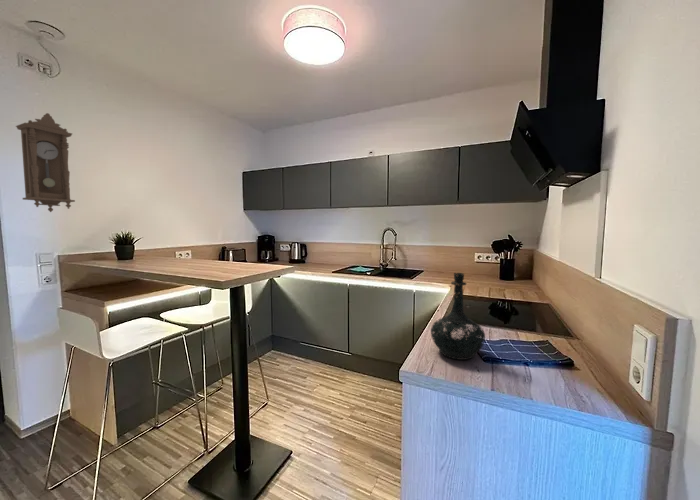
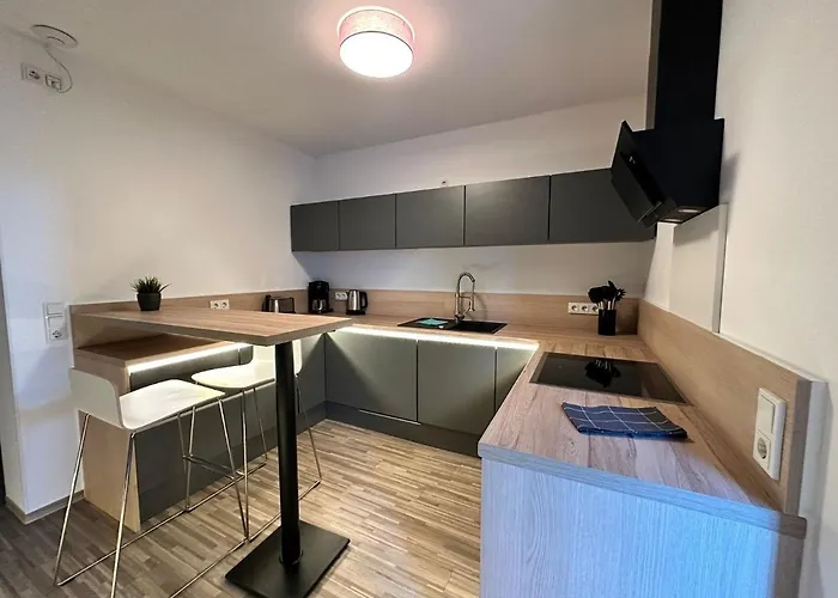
- bottle (457, 313)
- pendulum clock (47, 163)
